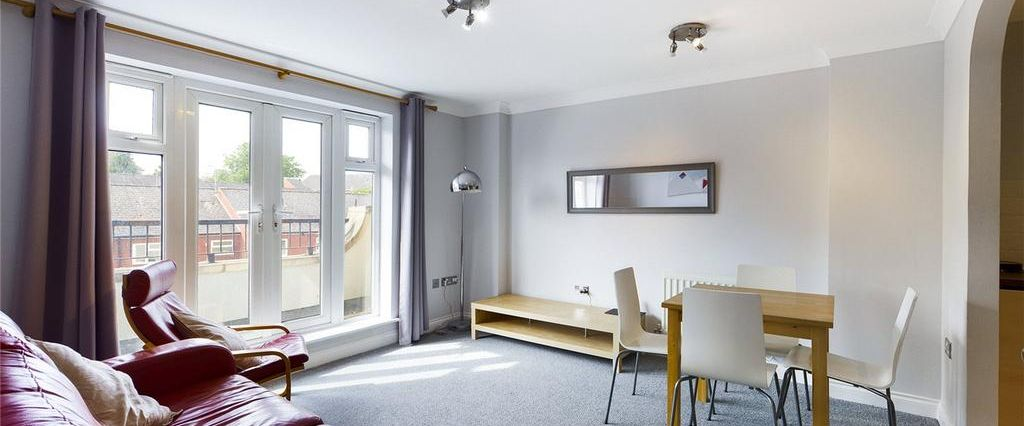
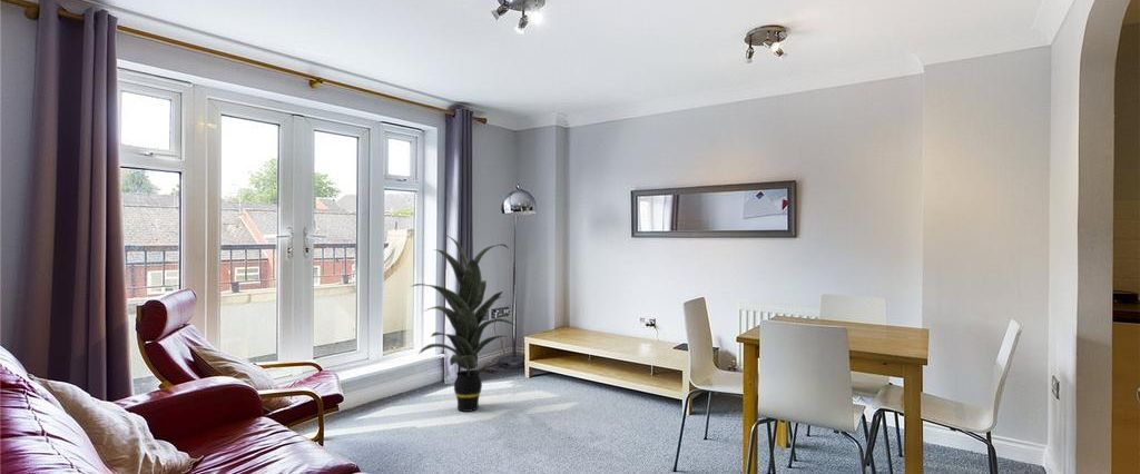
+ indoor plant (461, 320)
